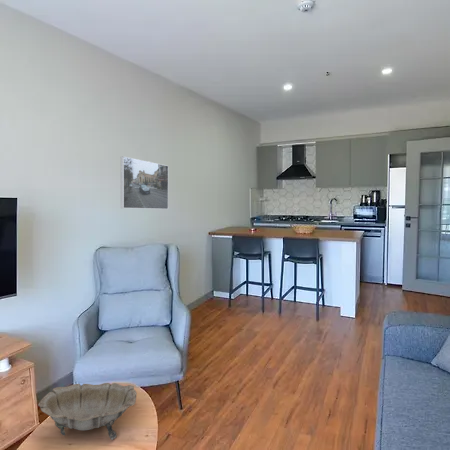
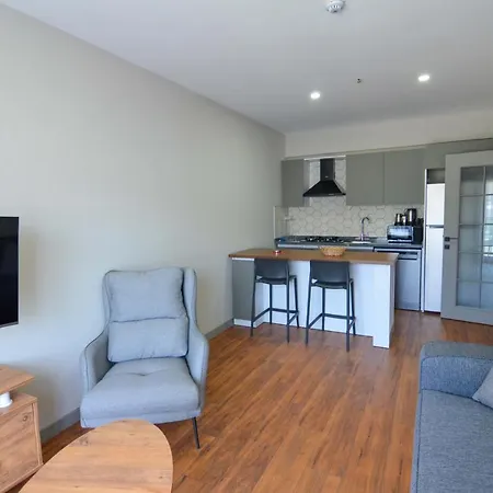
- decorative bowl (90, 411)
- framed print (146, 185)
